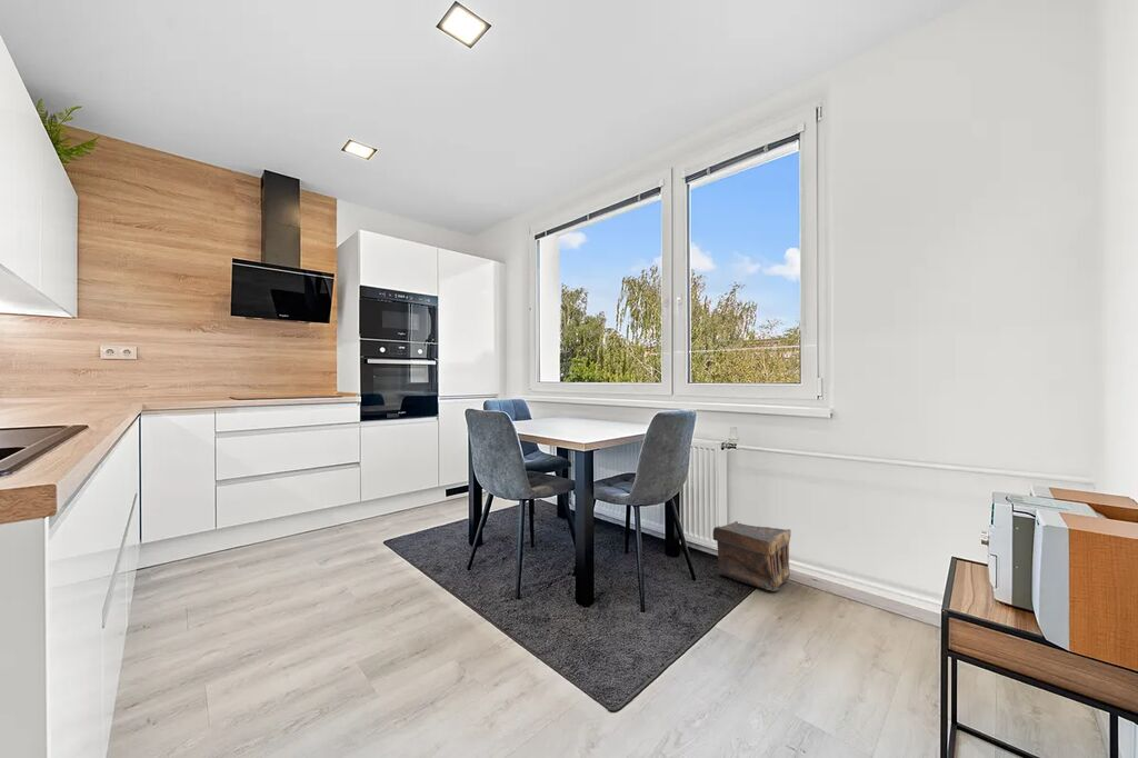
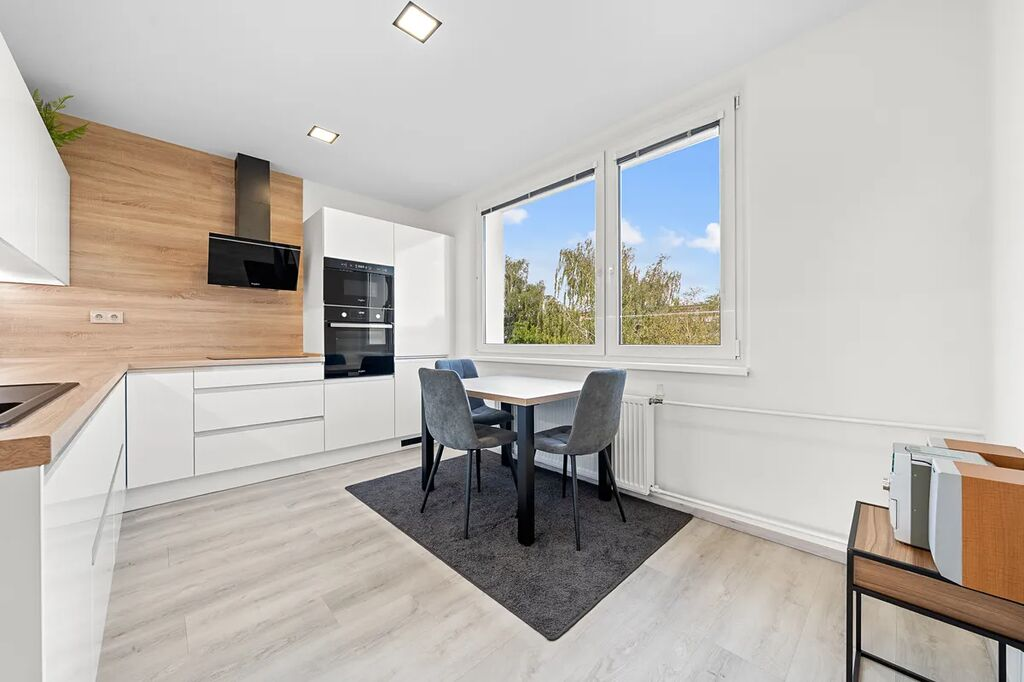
- pouch (752, 551)
